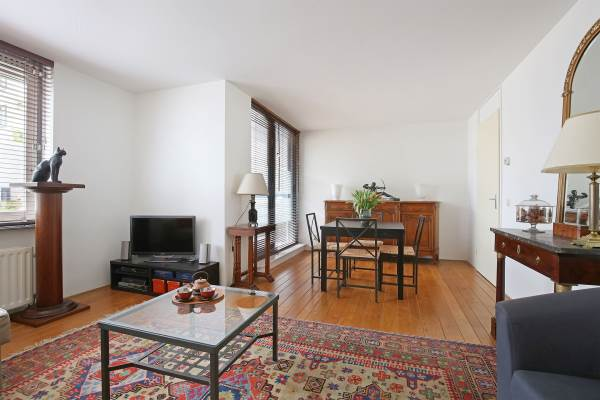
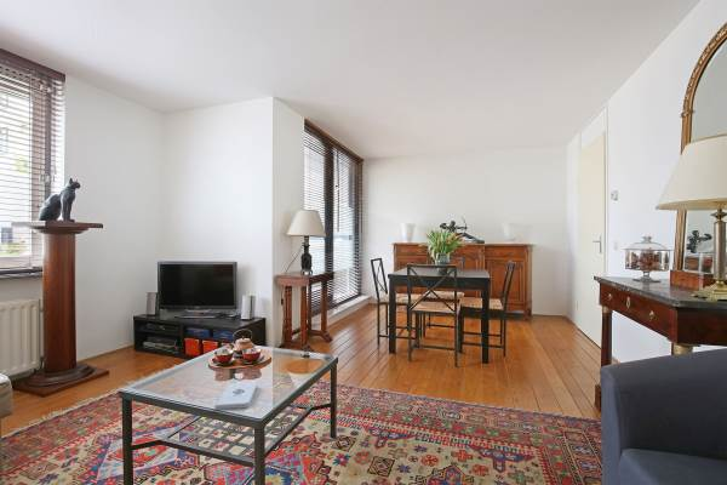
+ notepad (237, 394)
